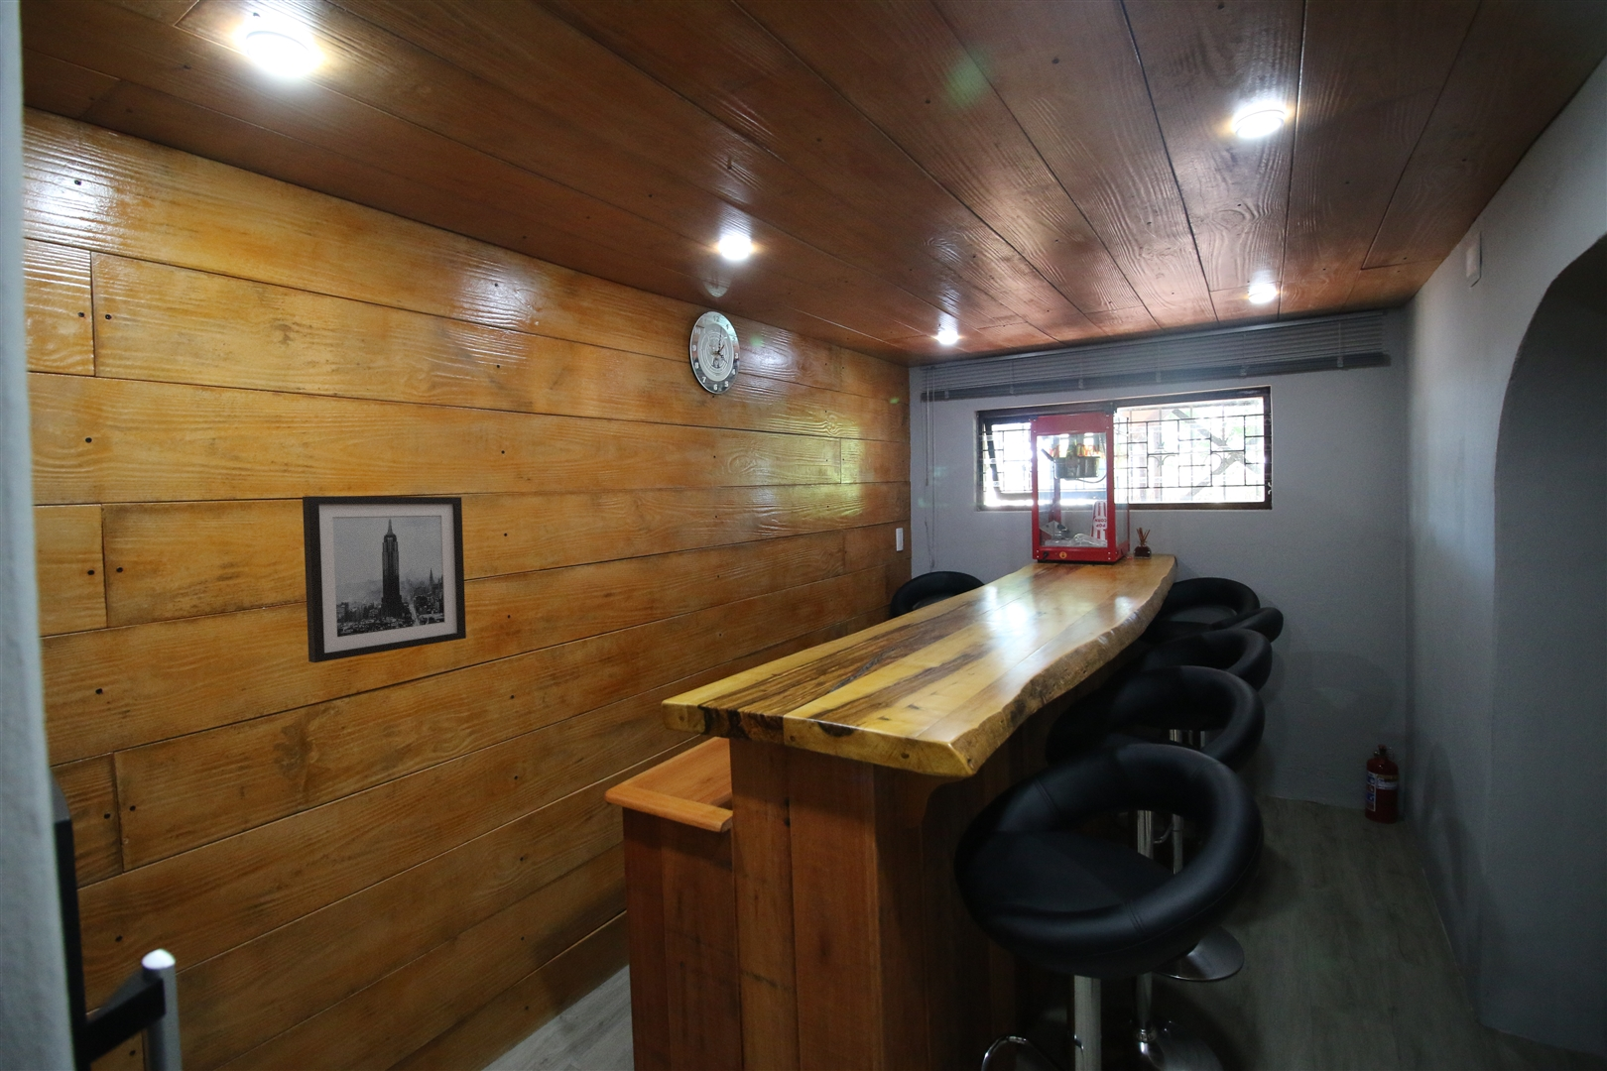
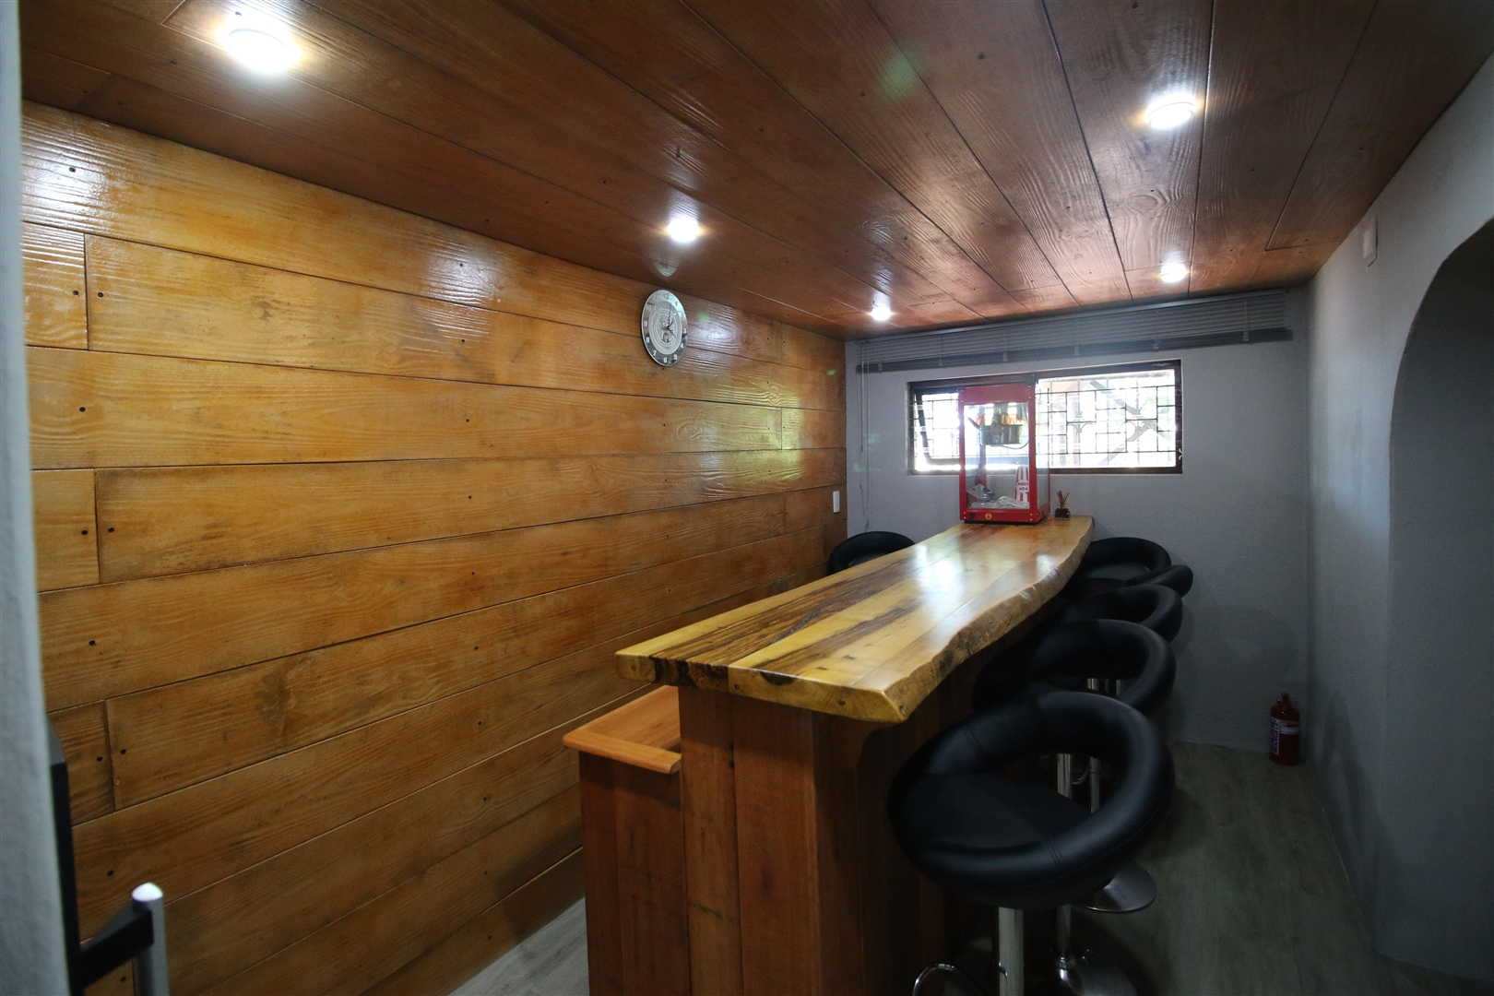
- wall art (391, 573)
